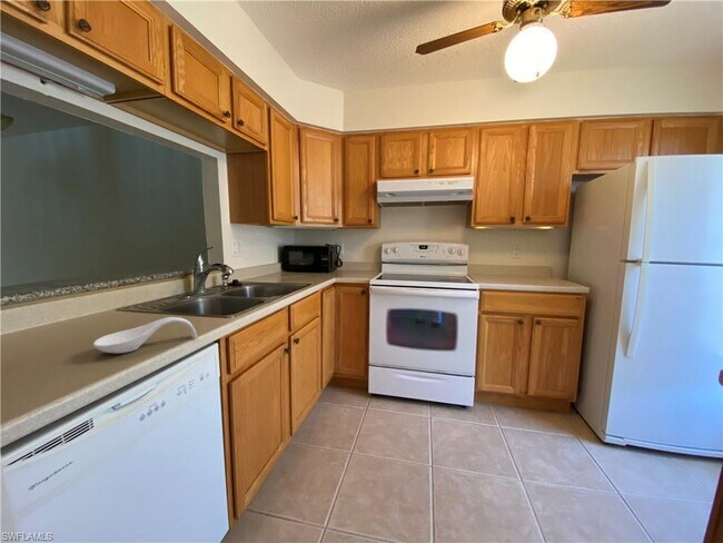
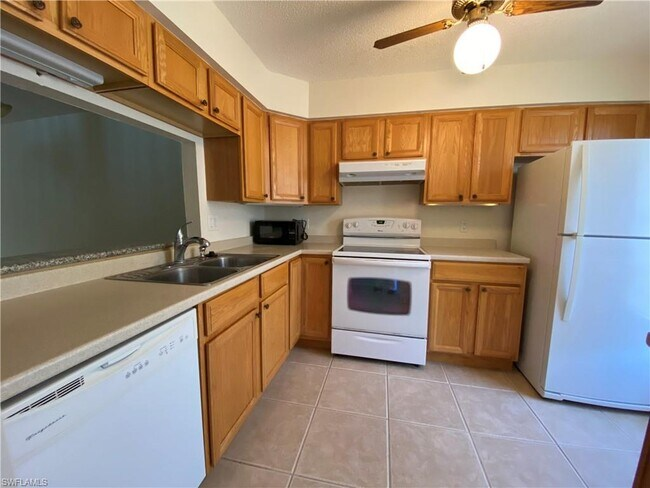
- spoon rest (148, 333)
